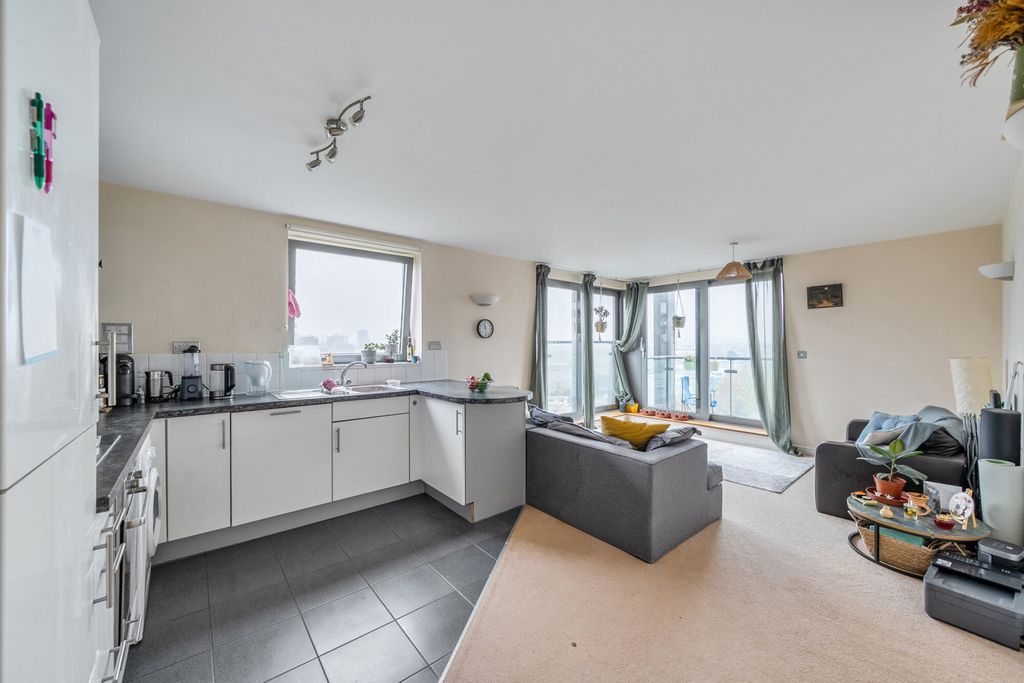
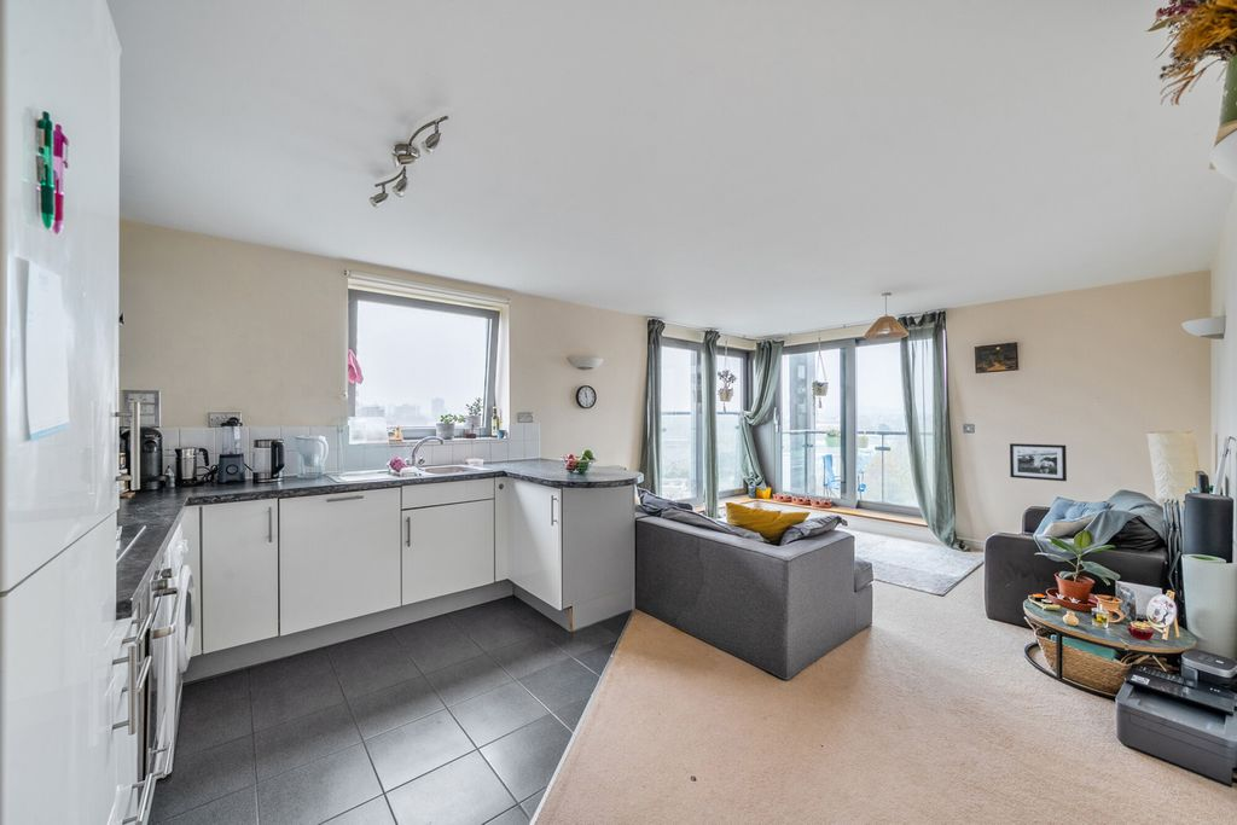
+ picture frame (1036, 461)
